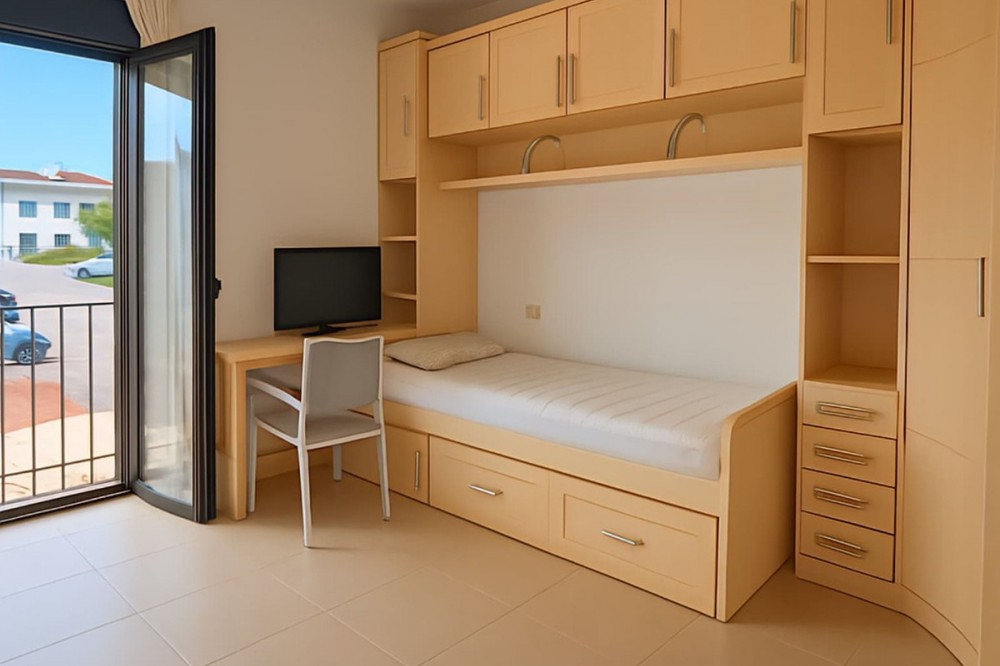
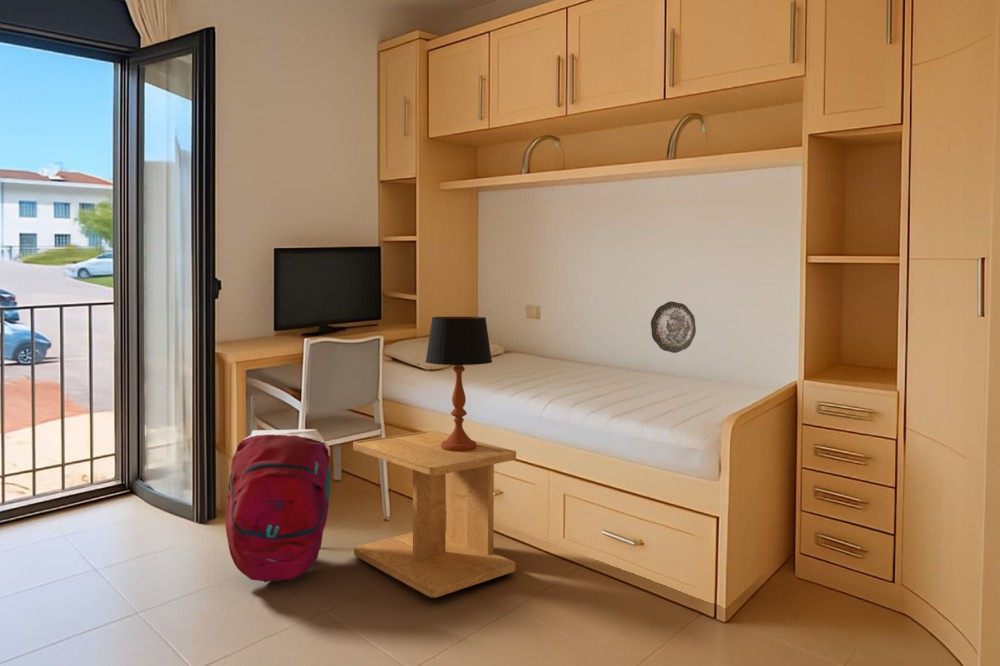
+ table lamp (458, 381)
+ side table (432, 506)
+ decorative plate (673, 327)
+ backpack (276, 505)
